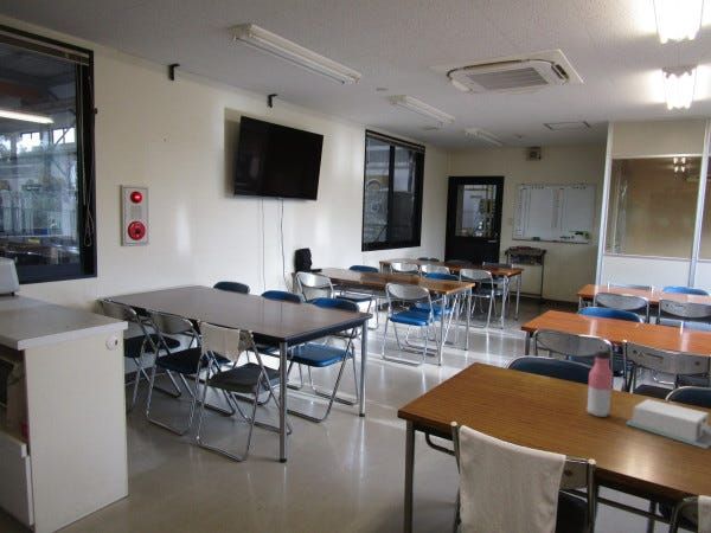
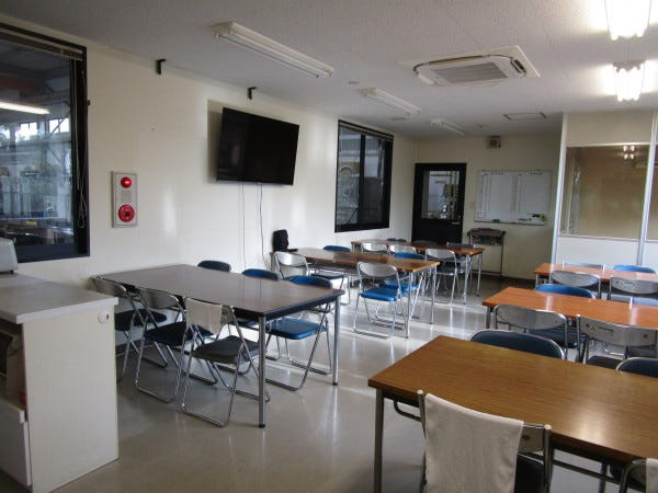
- water bottle (600, 381)
- tissue box (674, 418)
